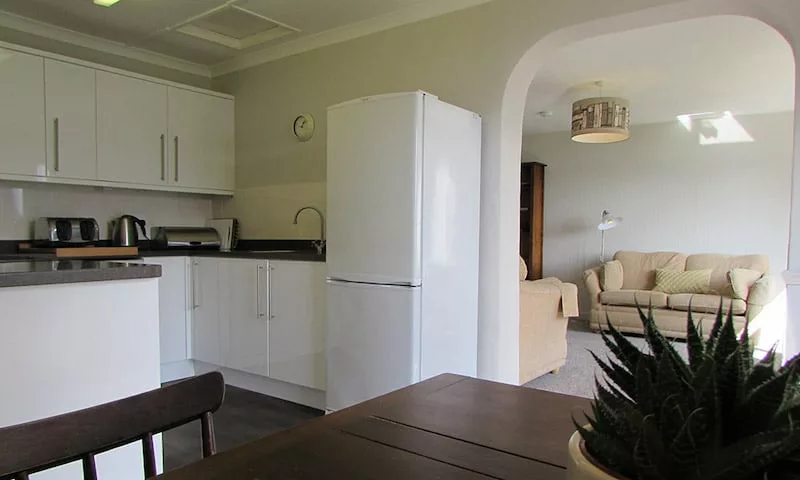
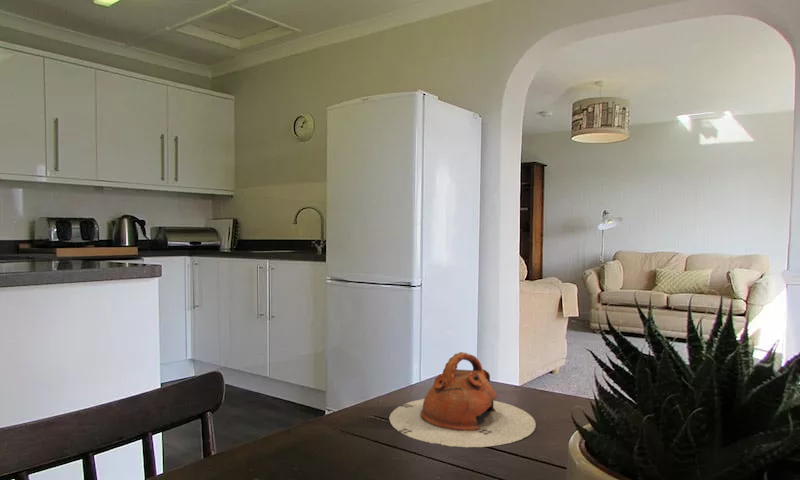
+ teapot (461, 386)
